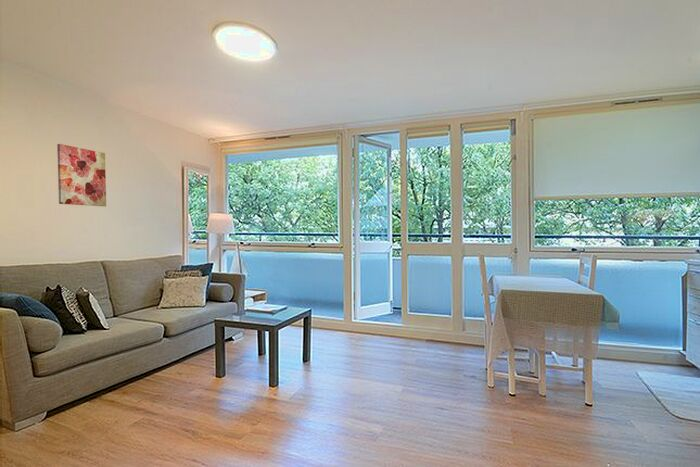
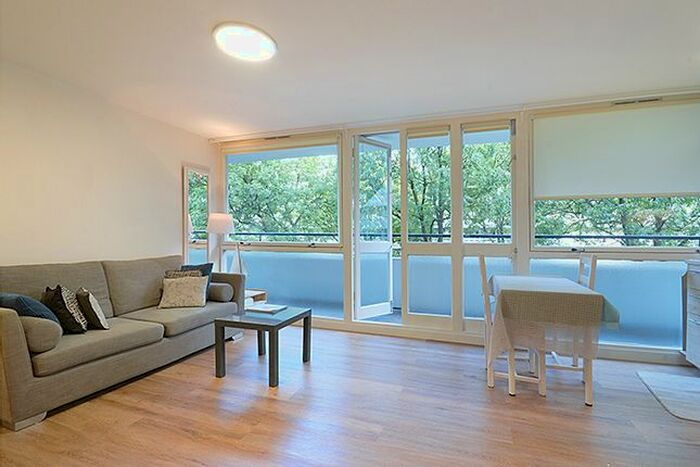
- wall art (83, 177)
